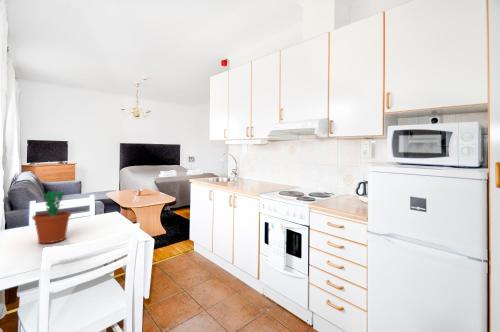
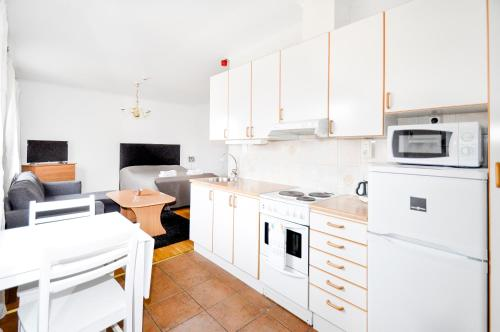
- flower pot (52, 215)
